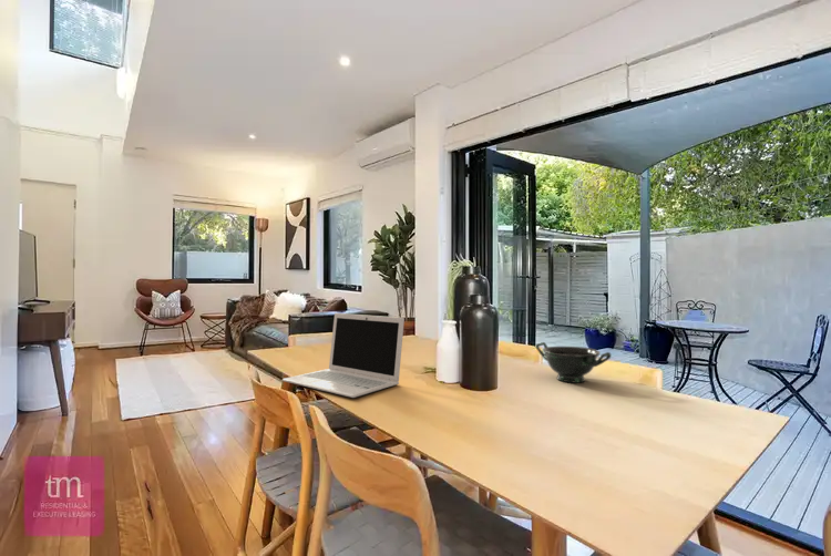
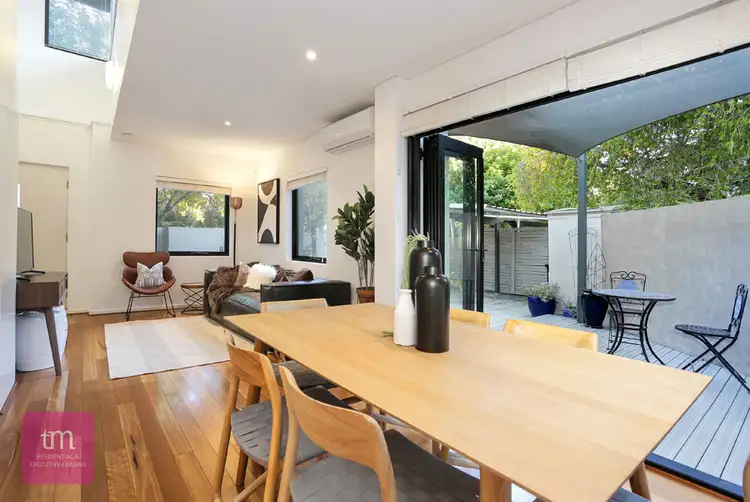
- bowl (571, 363)
- laptop (342, 349)
